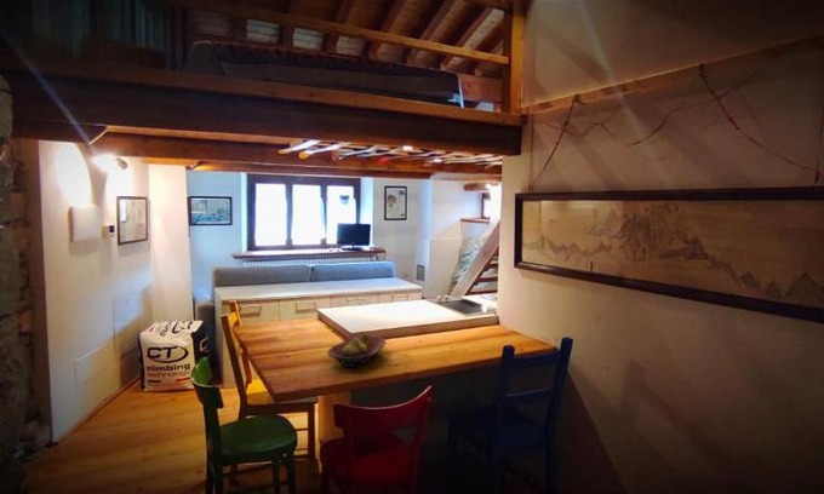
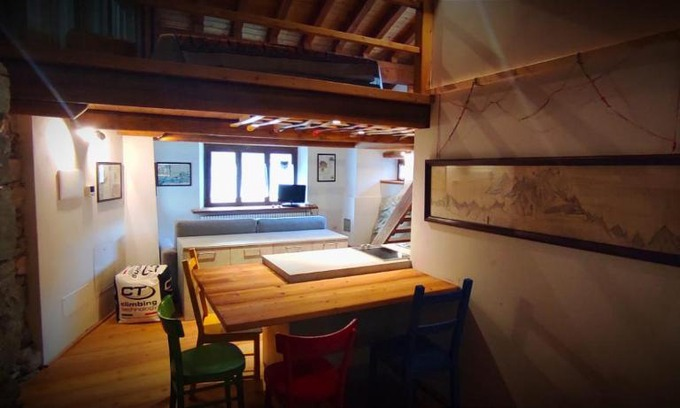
- fruit bowl (357, 346)
